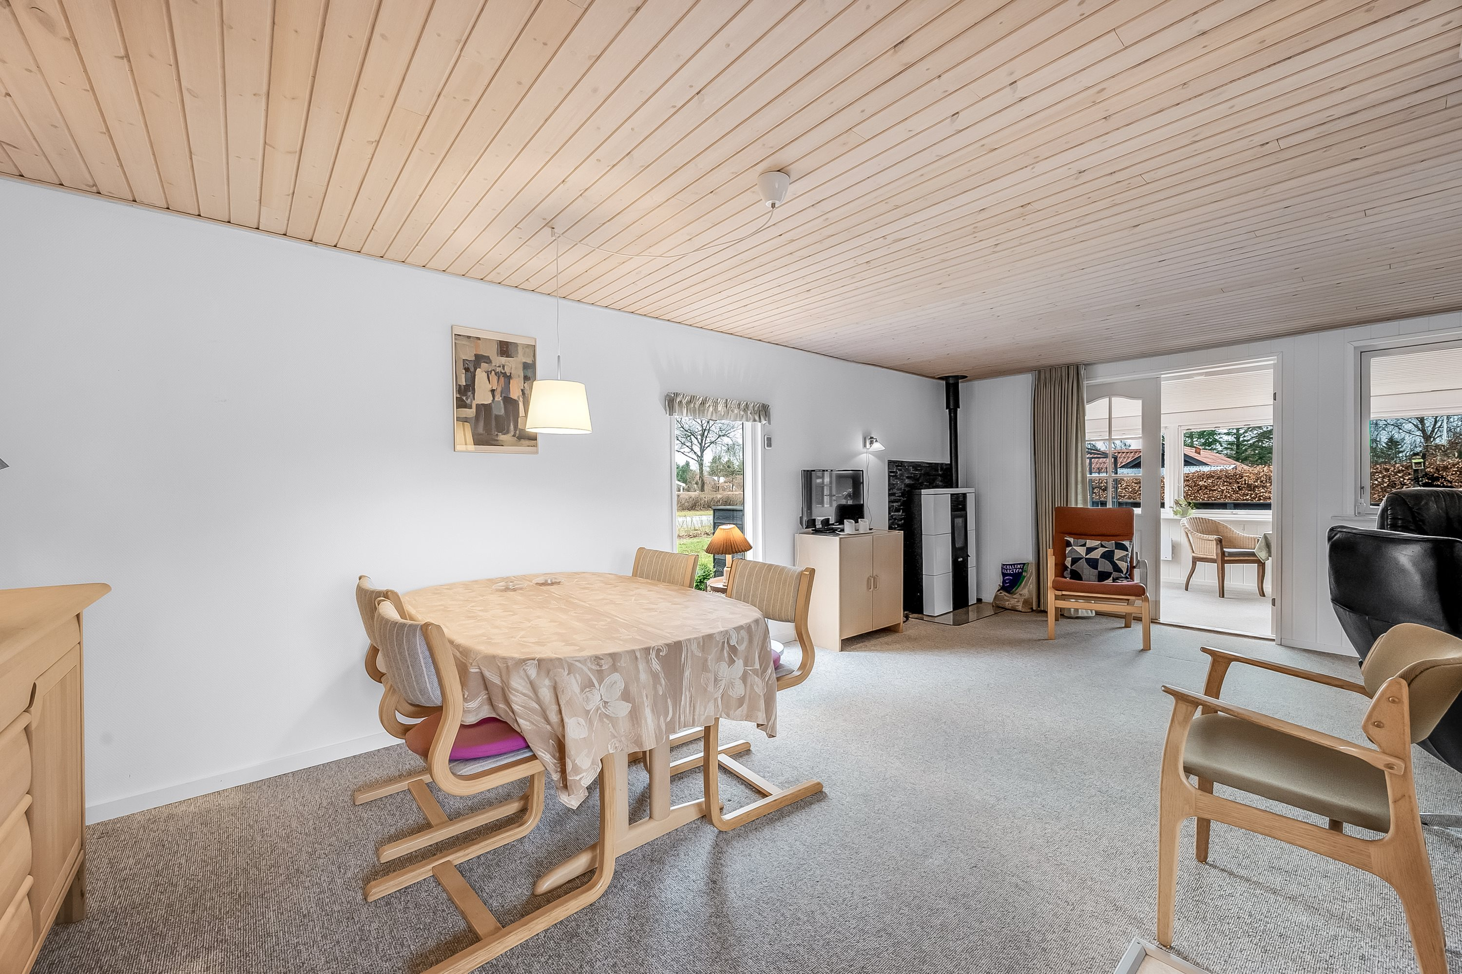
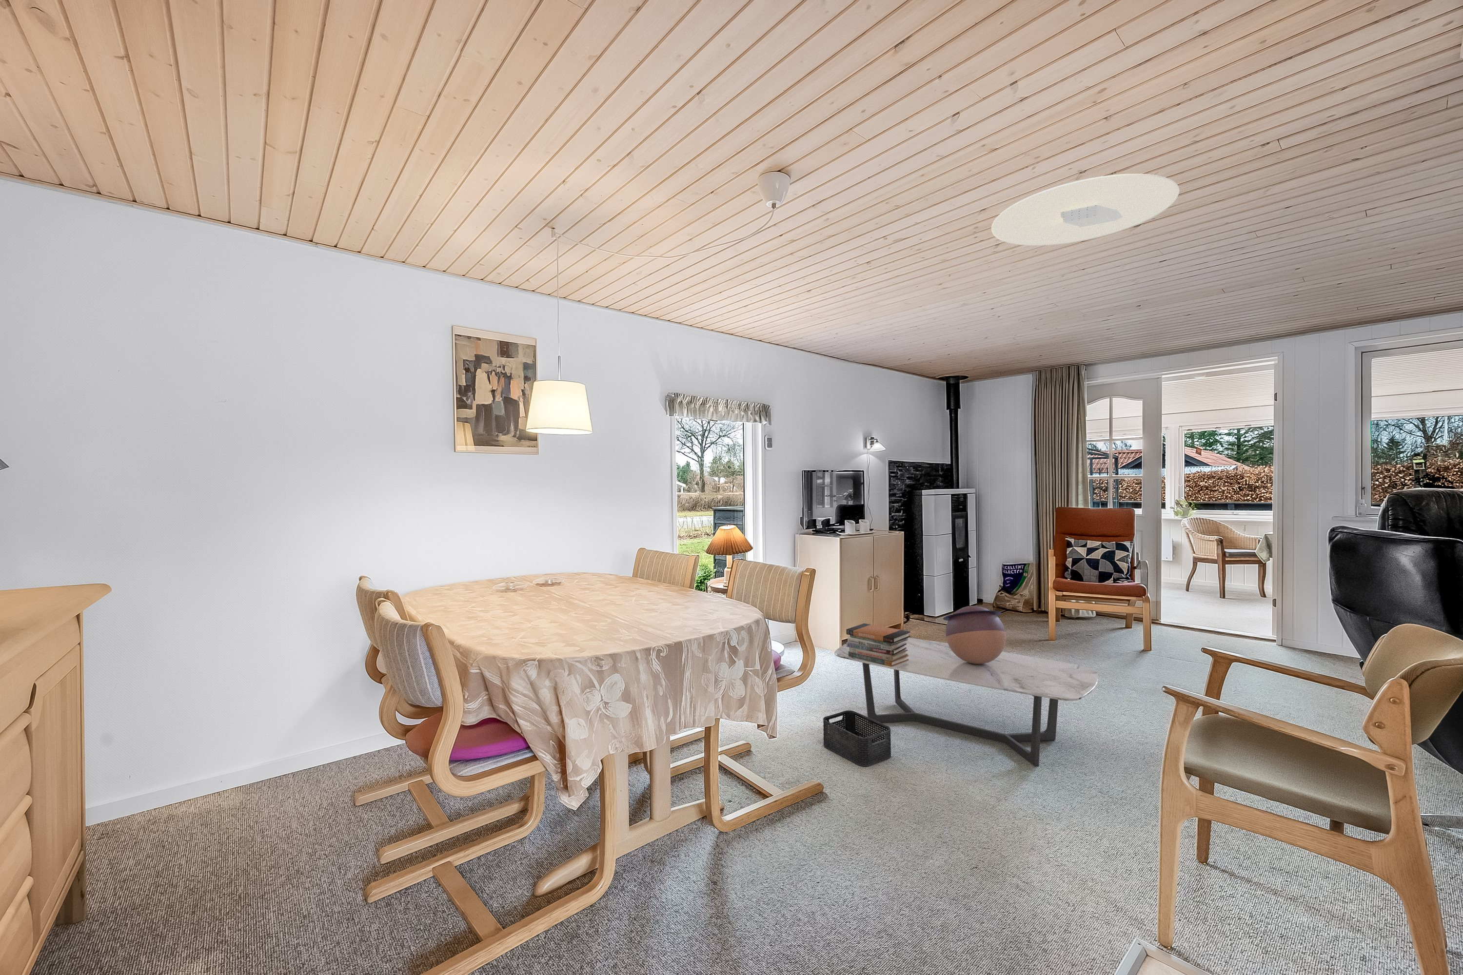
+ decorative bowl (974, 633)
+ storage bin (857, 737)
+ ceiling light (1079, 207)
+ coffee table (959, 682)
+ book stack (877, 643)
